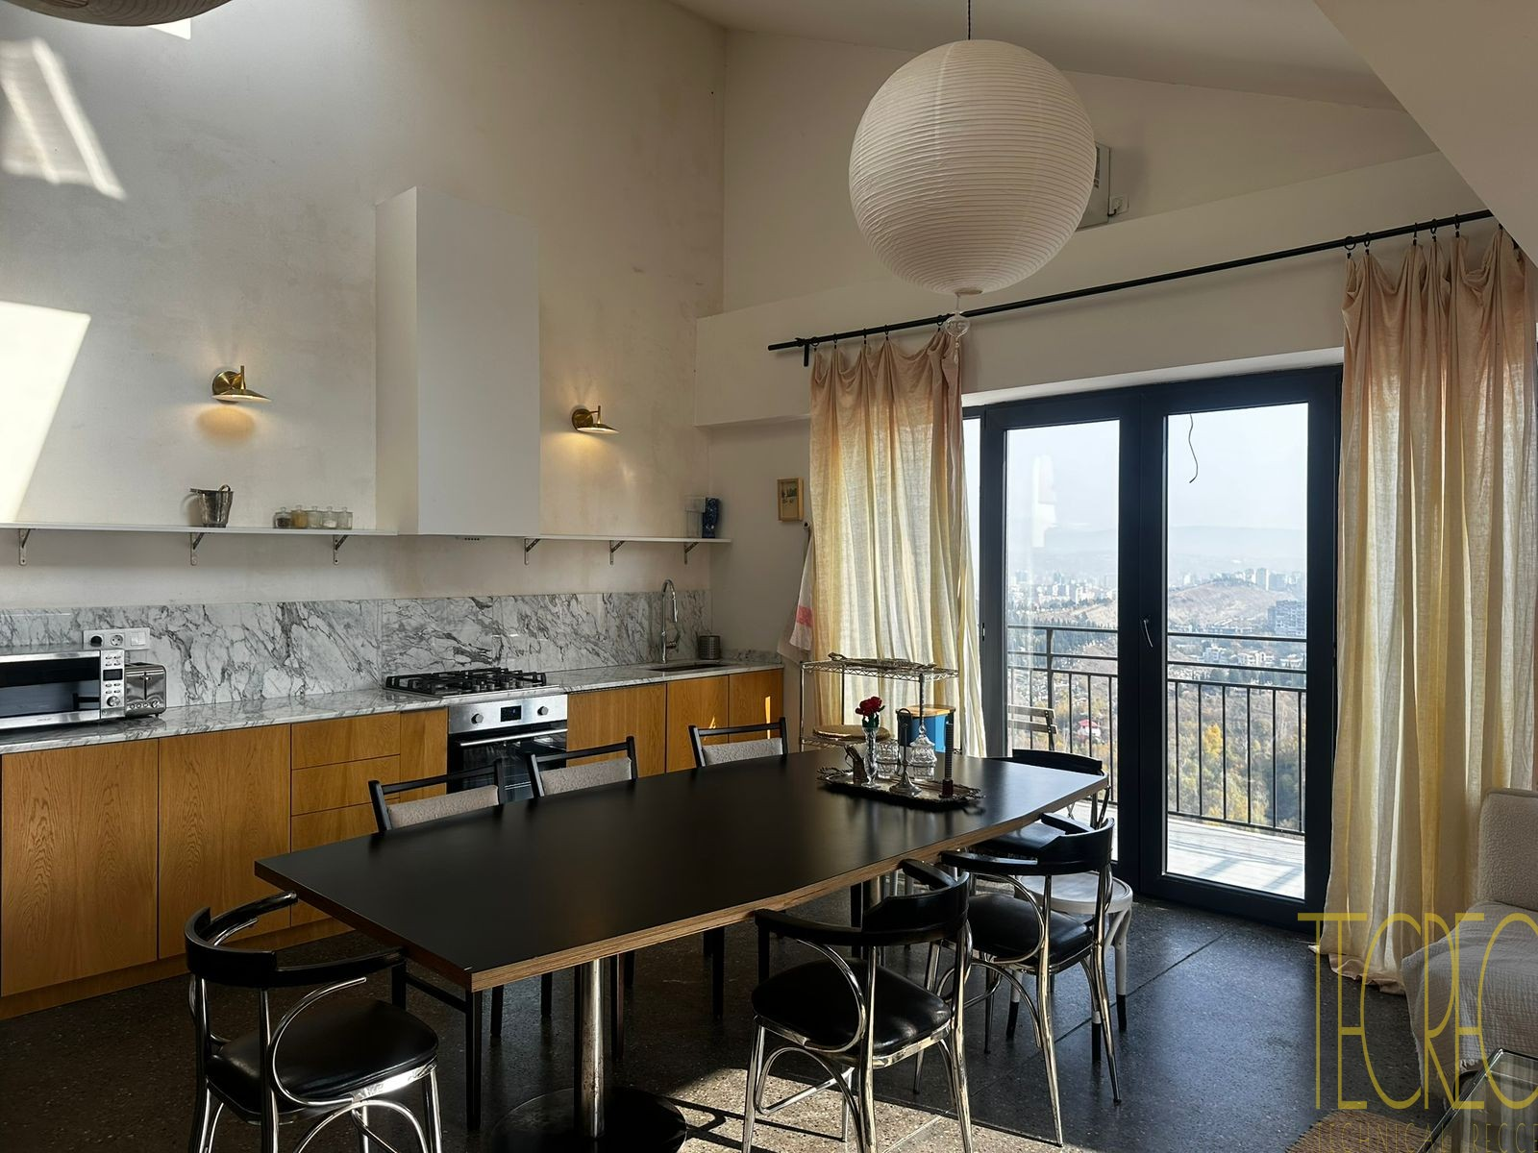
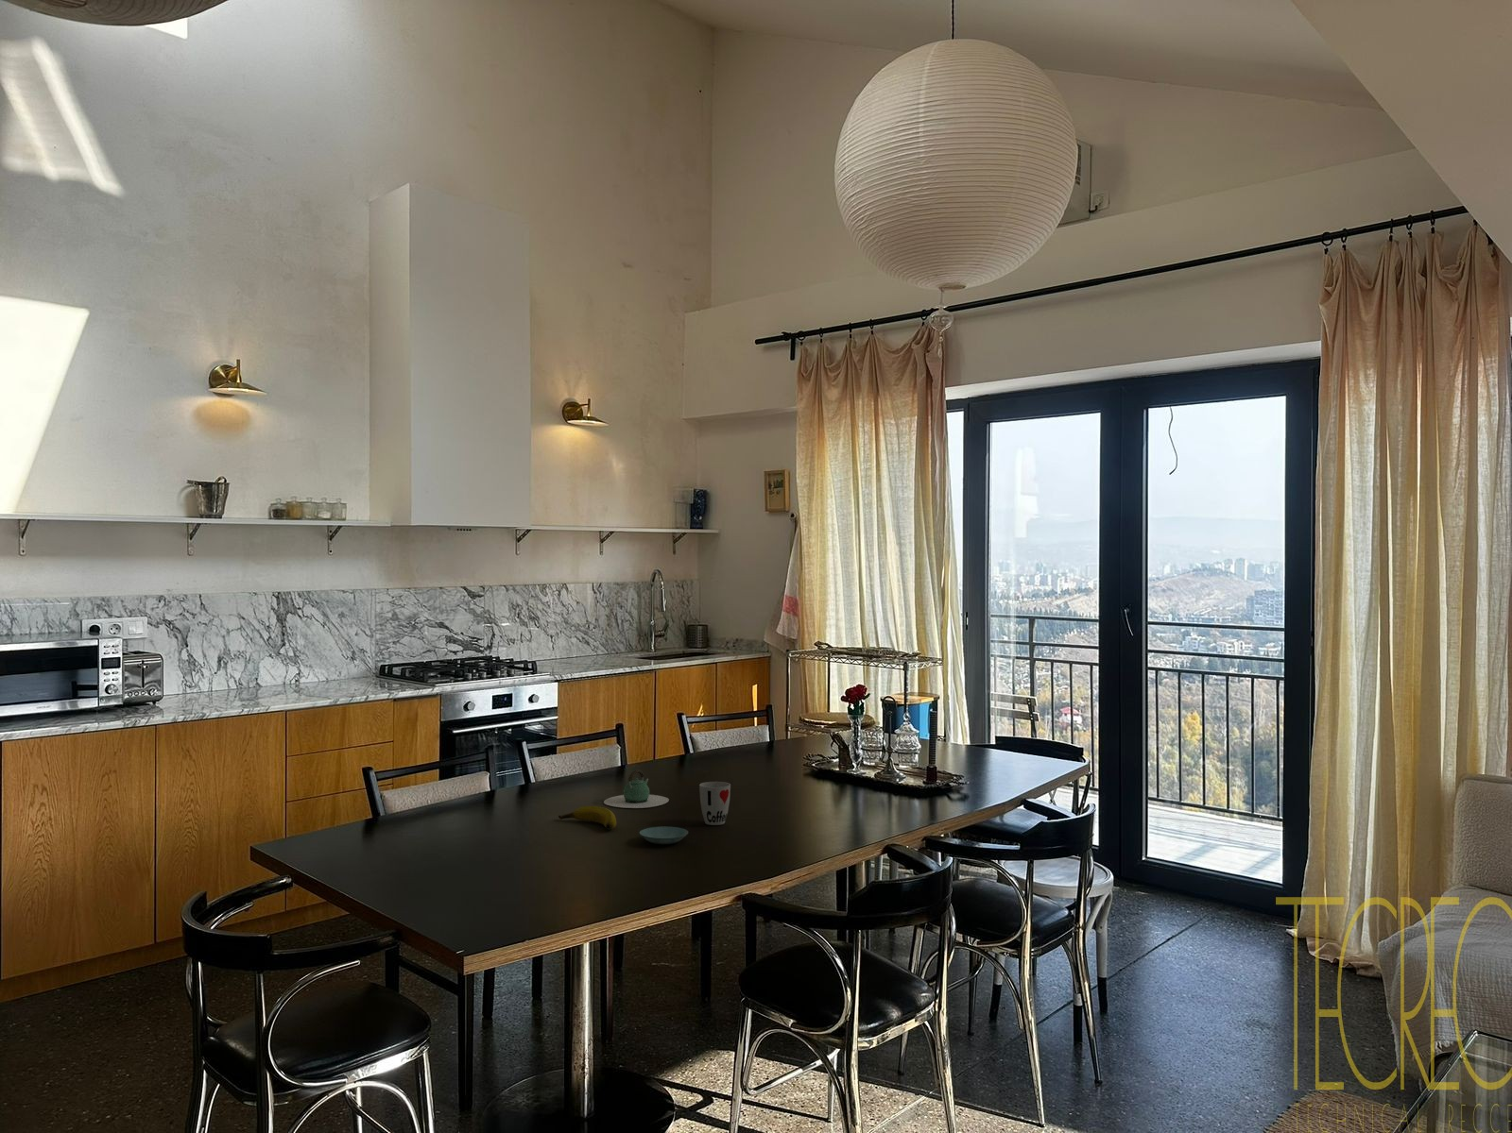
+ saucer (663, 837)
+ teapot (636, 784)
+ cup (714, 803)
+ banana (592, 815)
